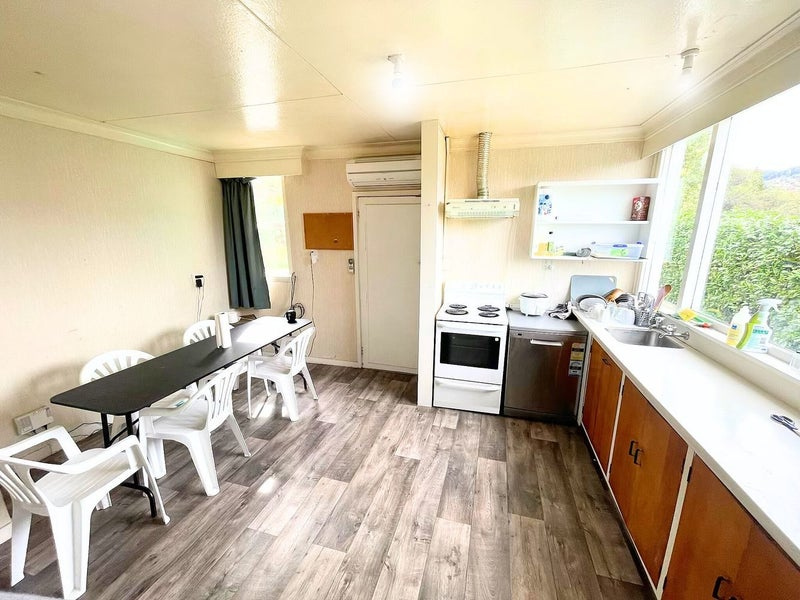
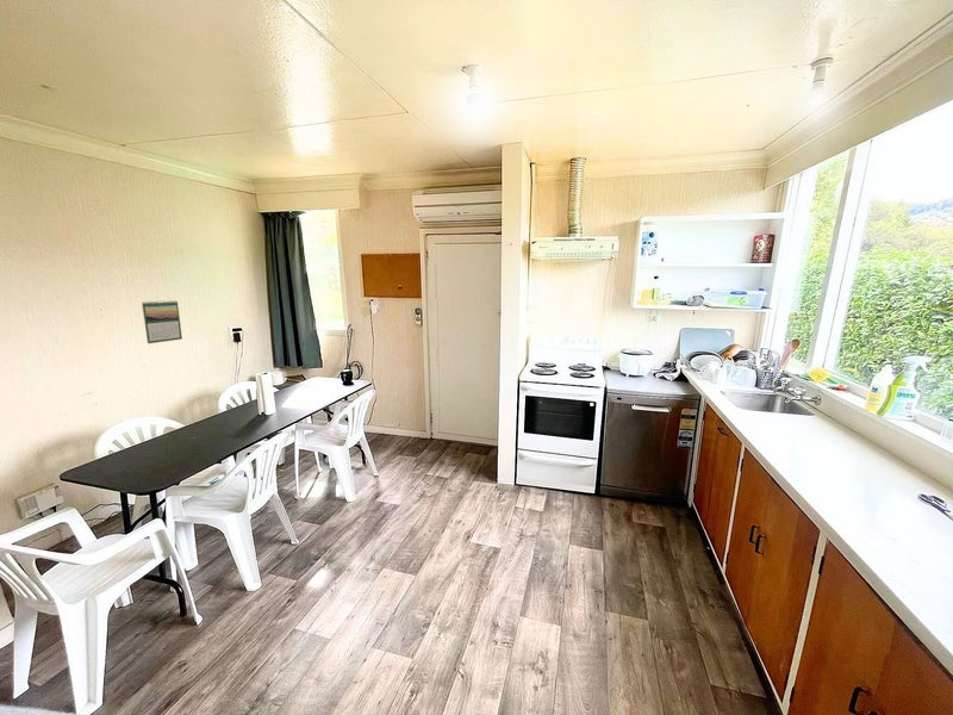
+ calendar (162, 321)
